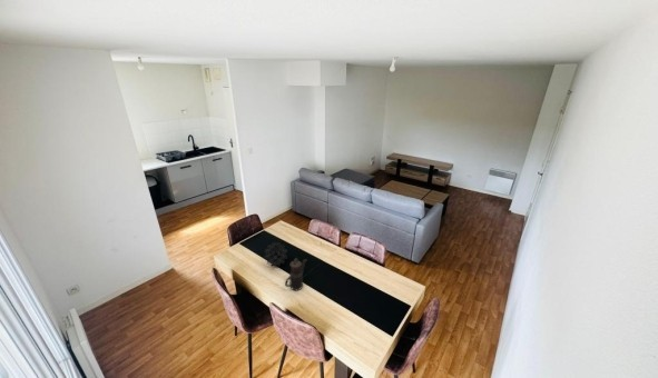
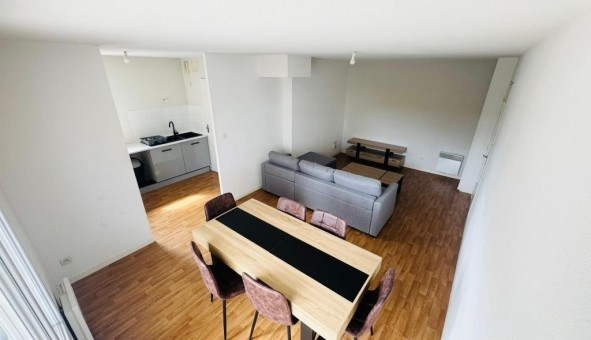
- decorative ball (275, 252)
- teapot (296, 272)
